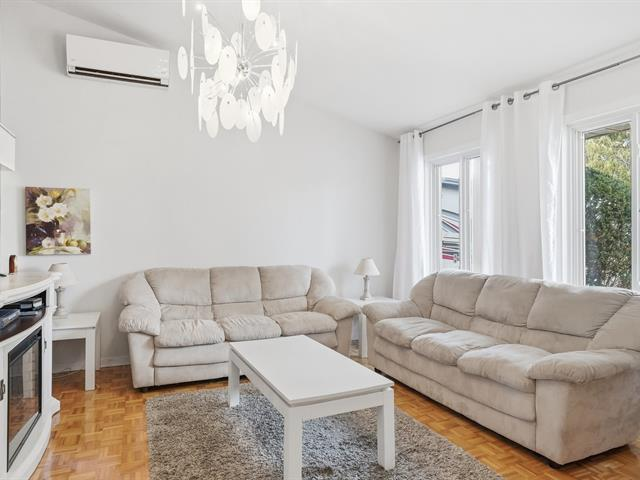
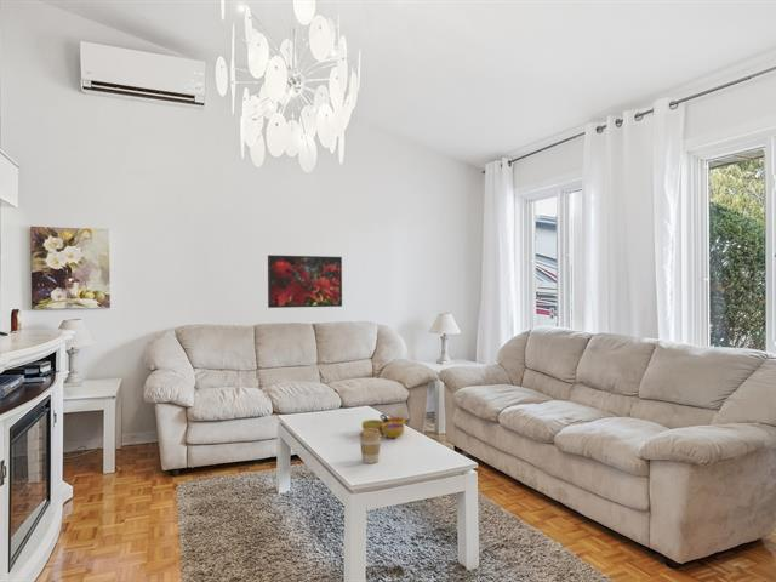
+ coffee cup (370, 445)
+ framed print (306, 281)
+ decorative bowl (388, 423)
